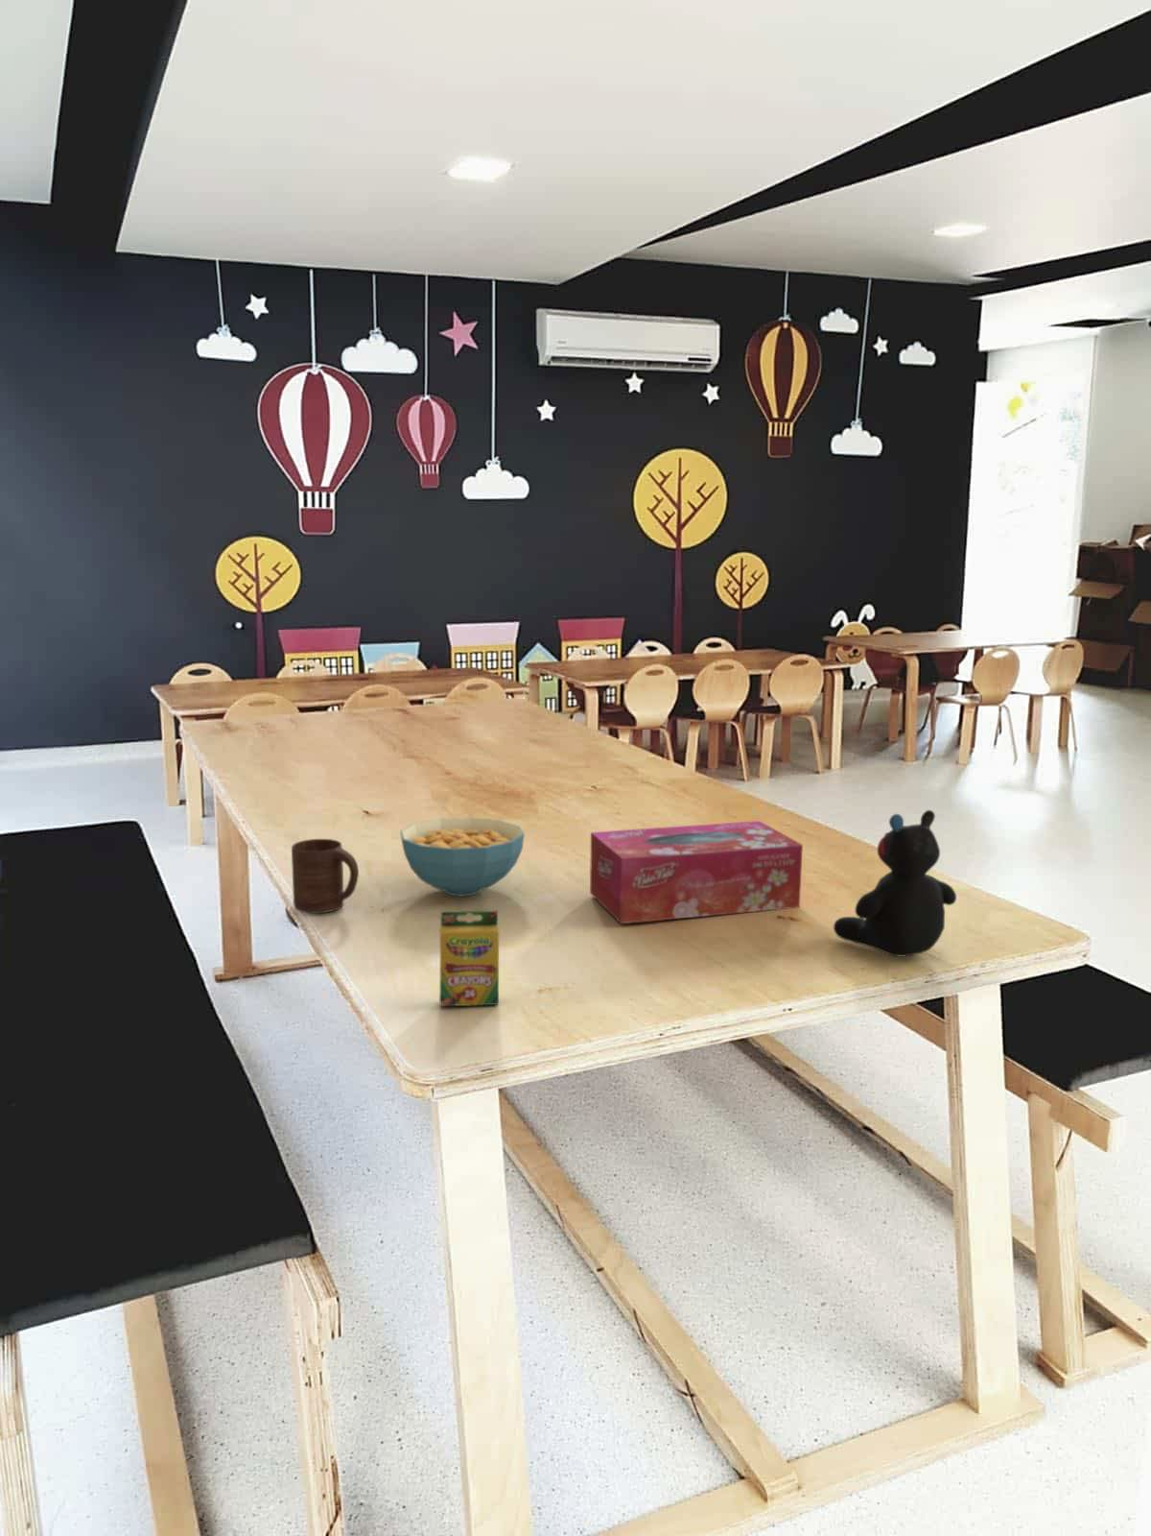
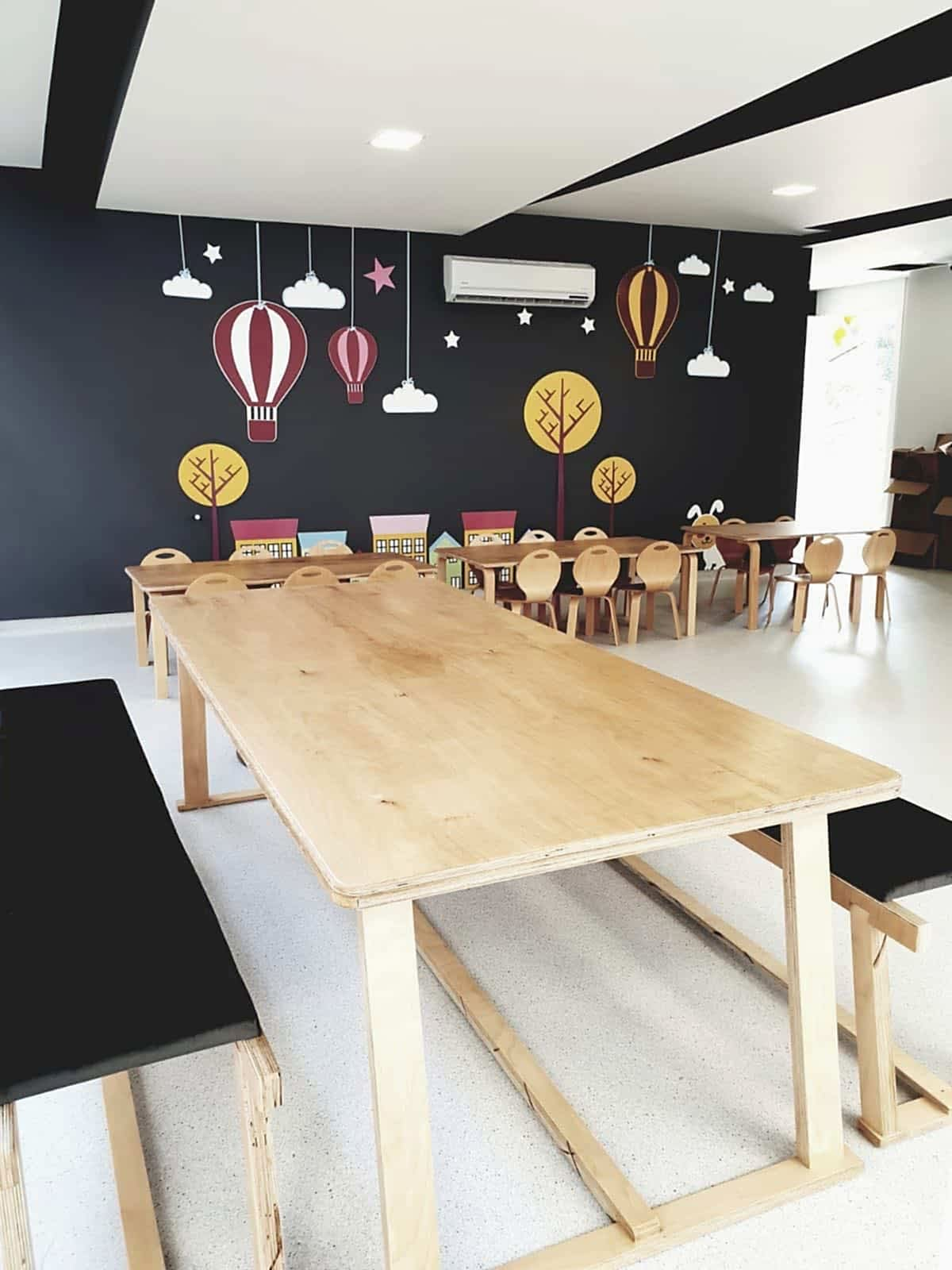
- cup (325, 877)
- crayon box (469, 958)
- teddy bear (893, 877)
- cereal bowl (462, 861)
- tissue box (694, 868)
